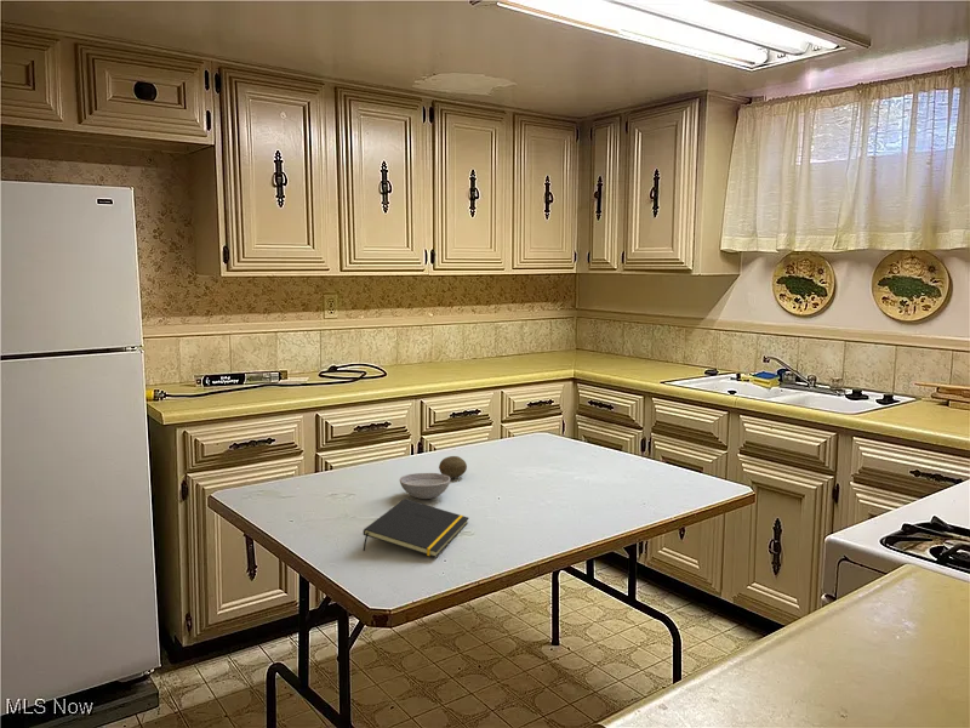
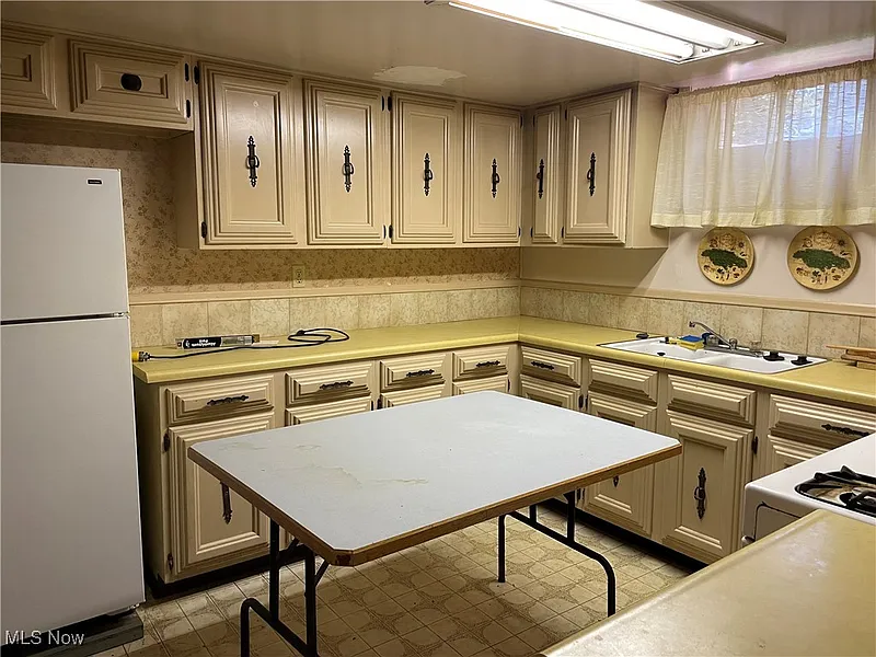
- notepad (418, 525)
- bowl (424, 487)
- fruit (452, 466)
